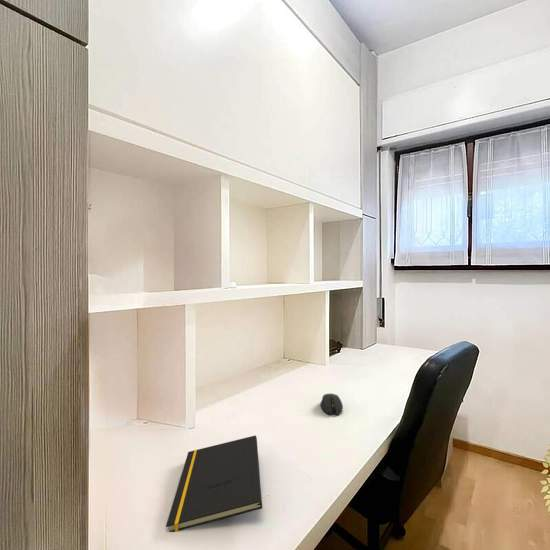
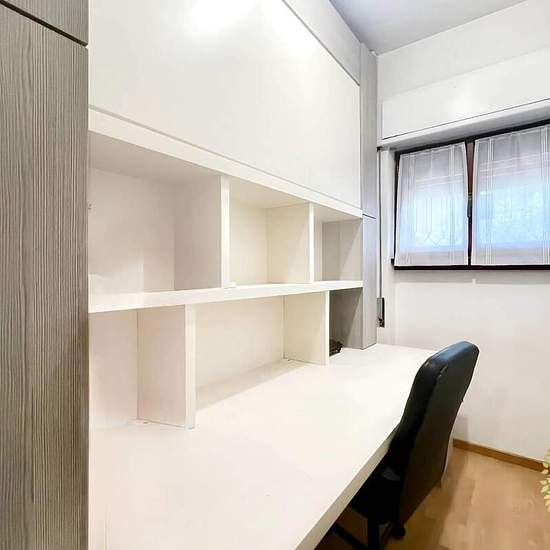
- notepad (219, 475)
- computer mouse (331, 401)
